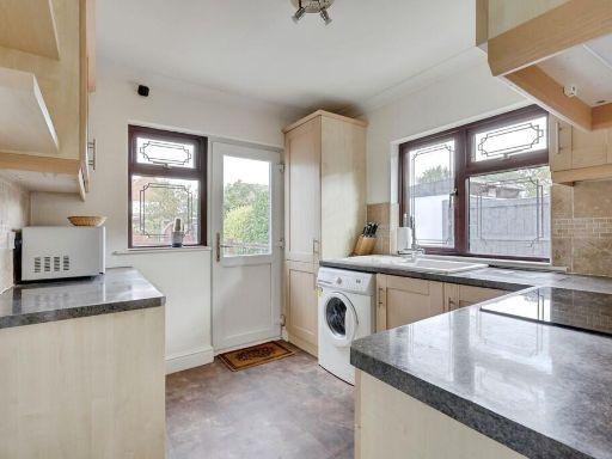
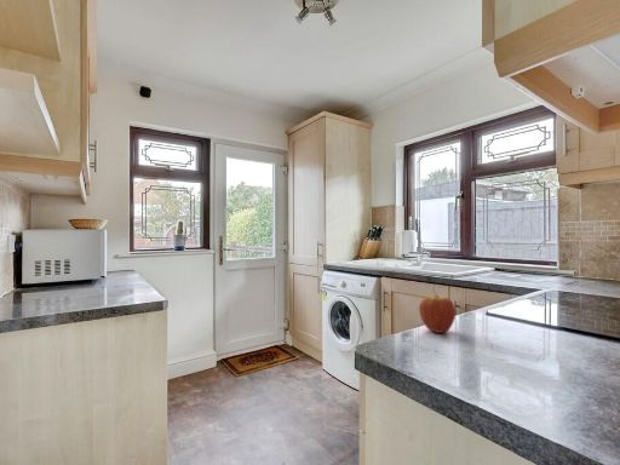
+ fruit (437, 311)
